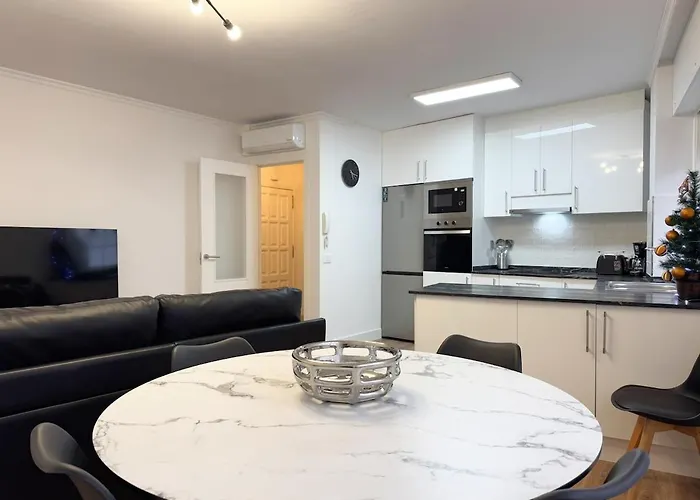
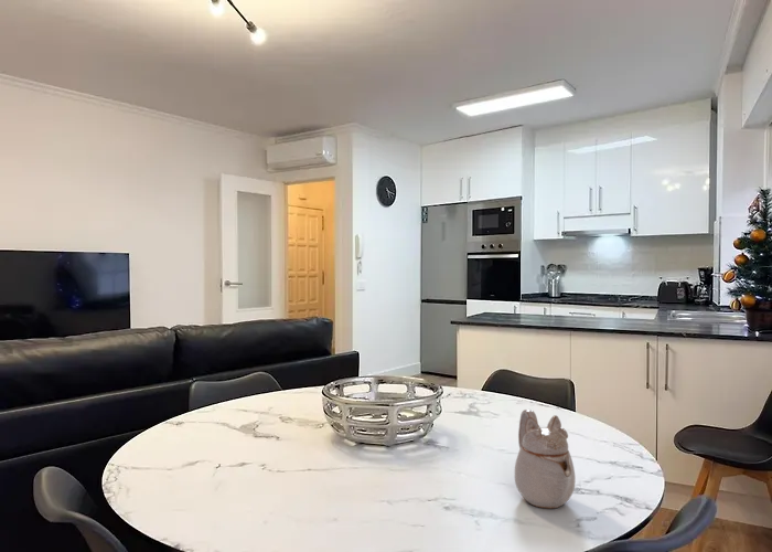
+ teapot (542, 456)
